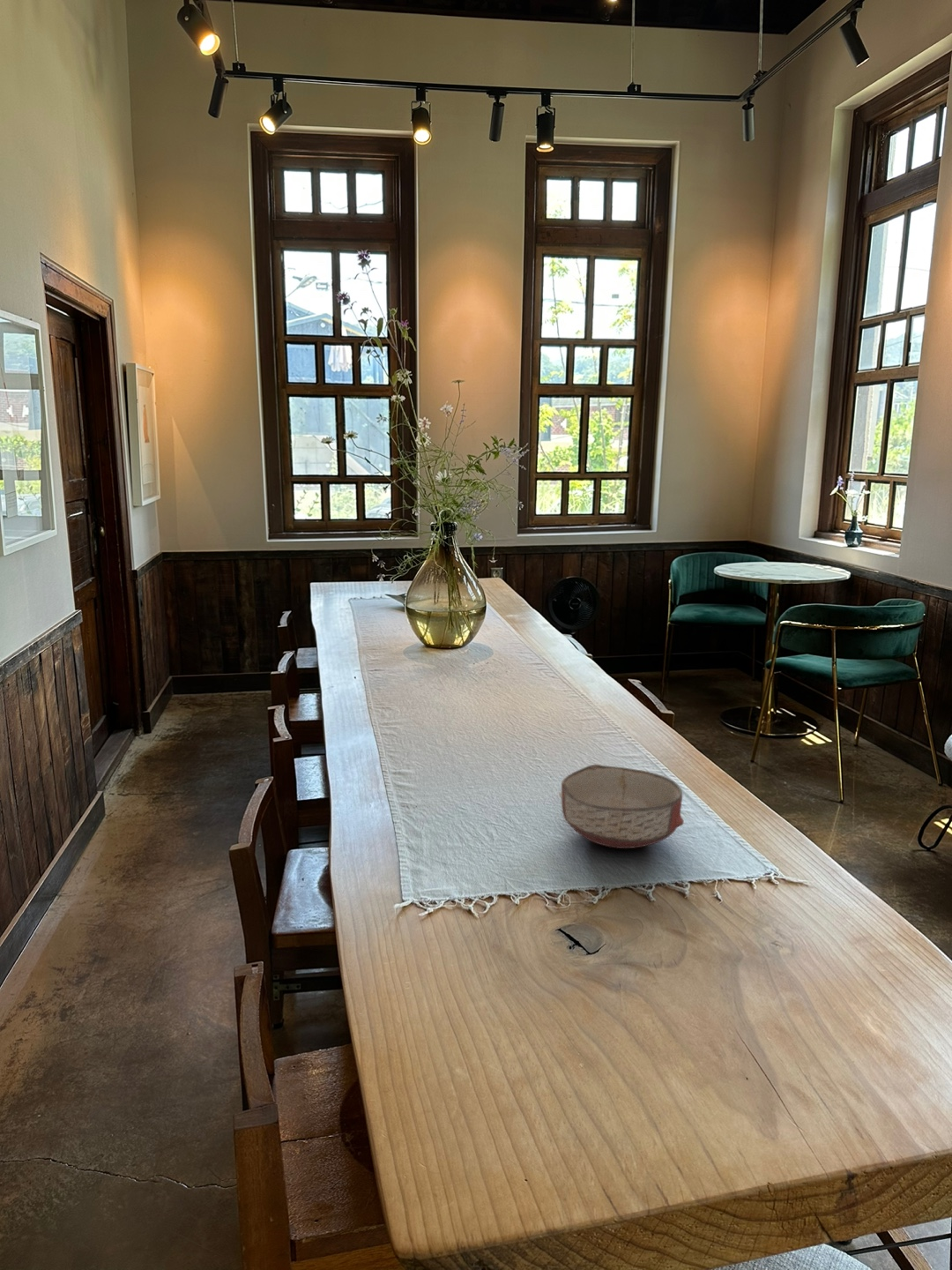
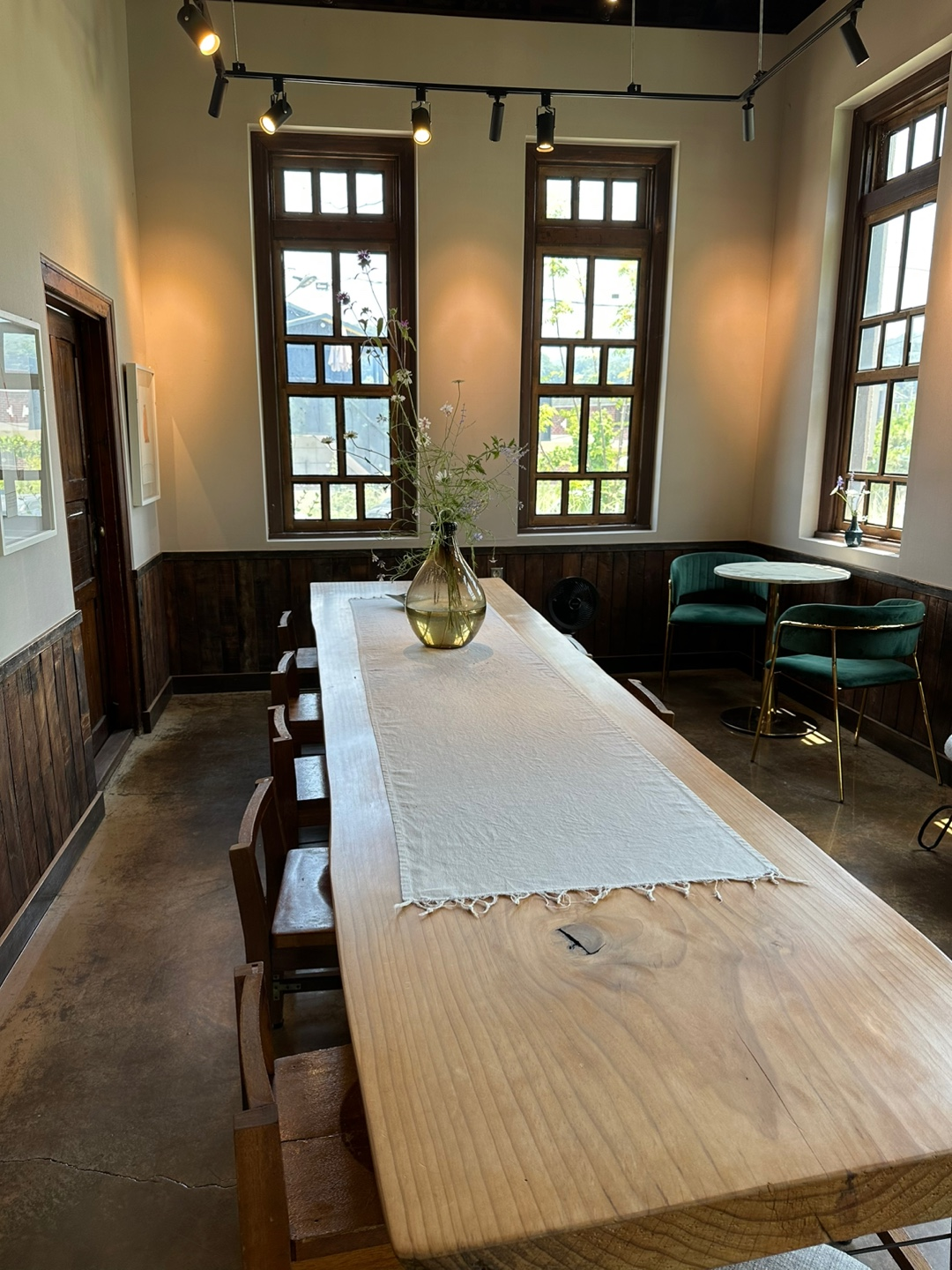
- ceramic bowl (619, 810)
